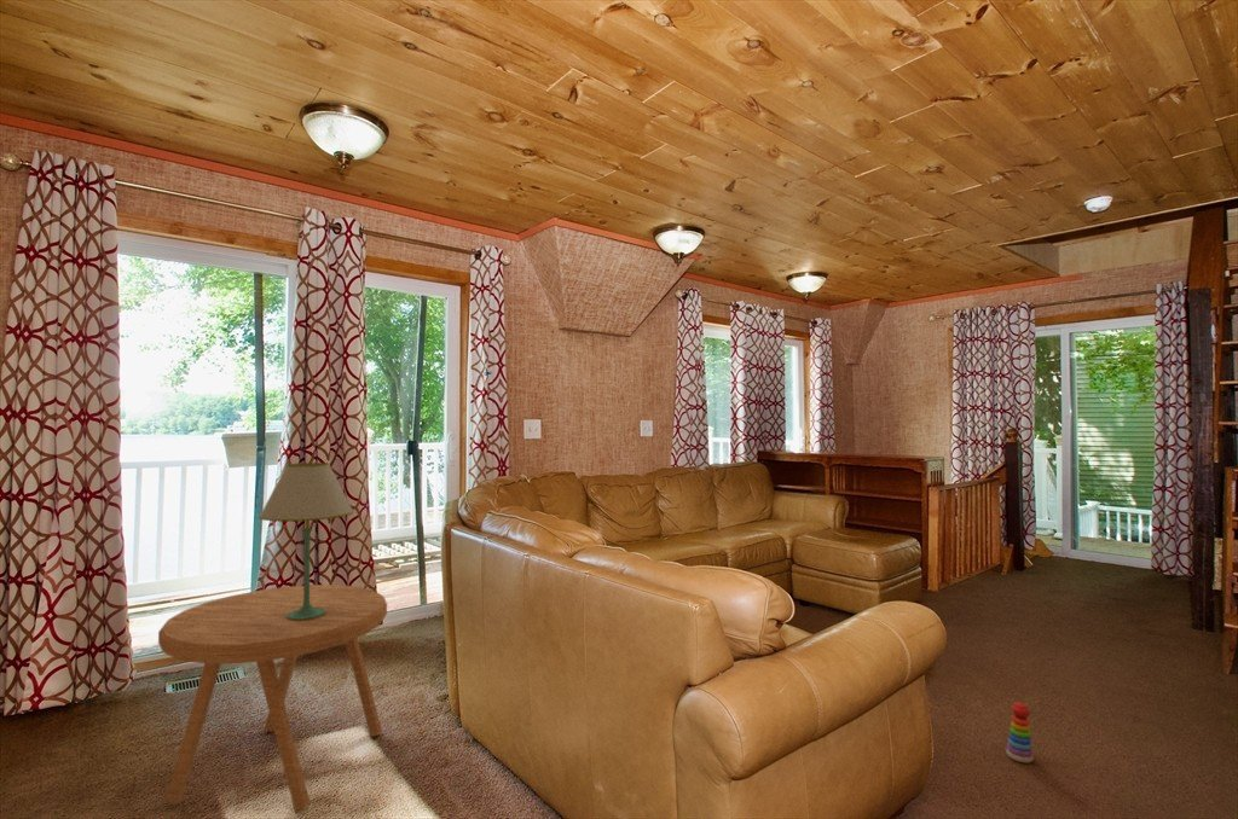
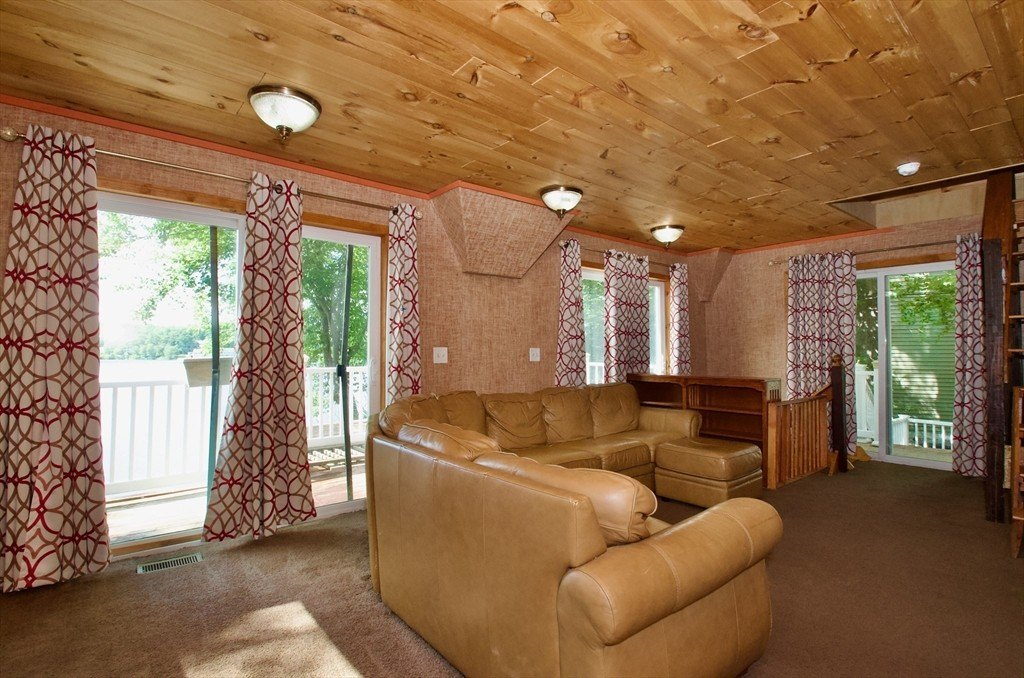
- stacking toy (1019, 730)
- side table (280, 689)
- table lamp (307, 539)
